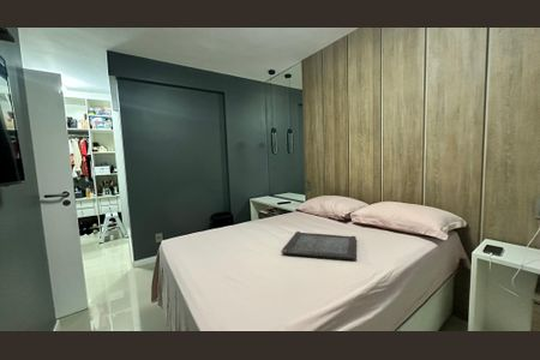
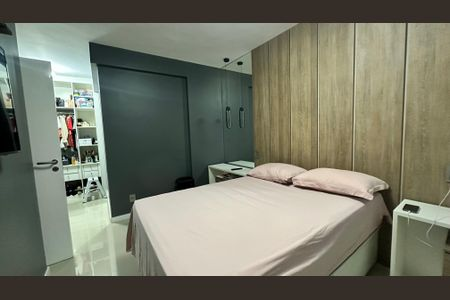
- serving tray (320, 244)
